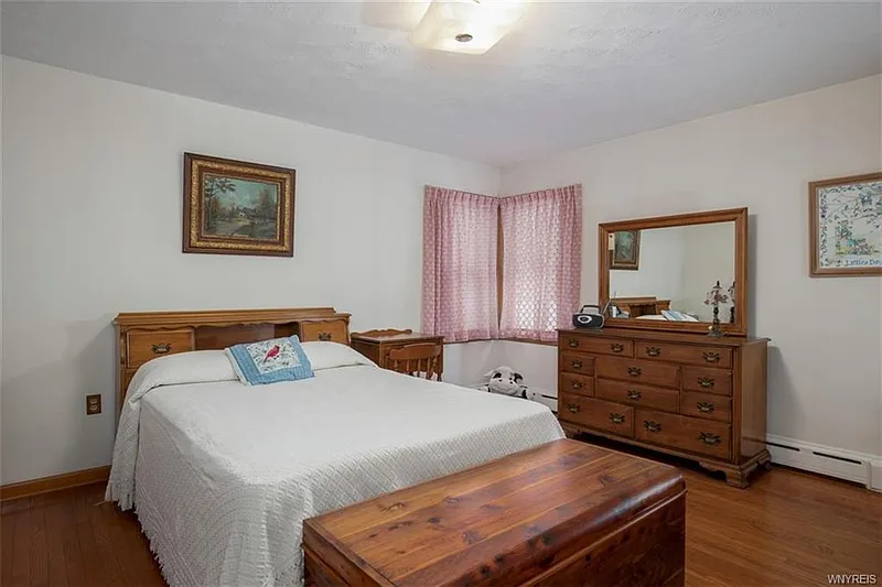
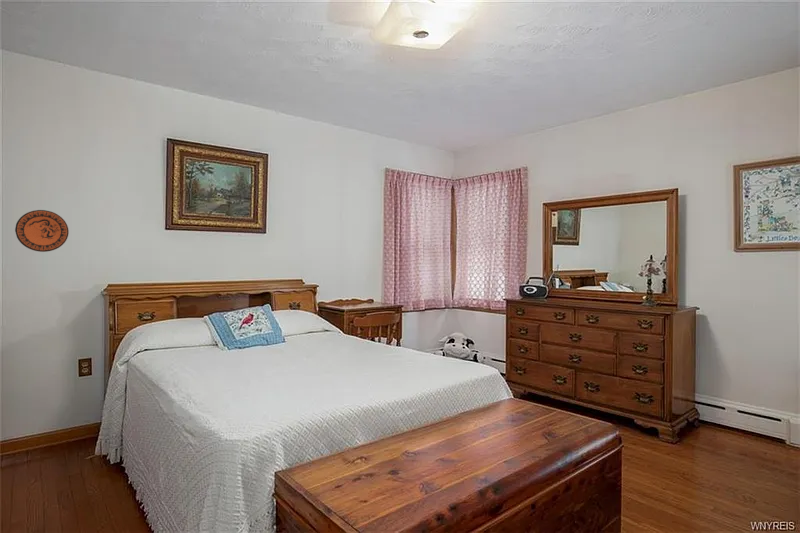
+ decorative plate (42, 230)
